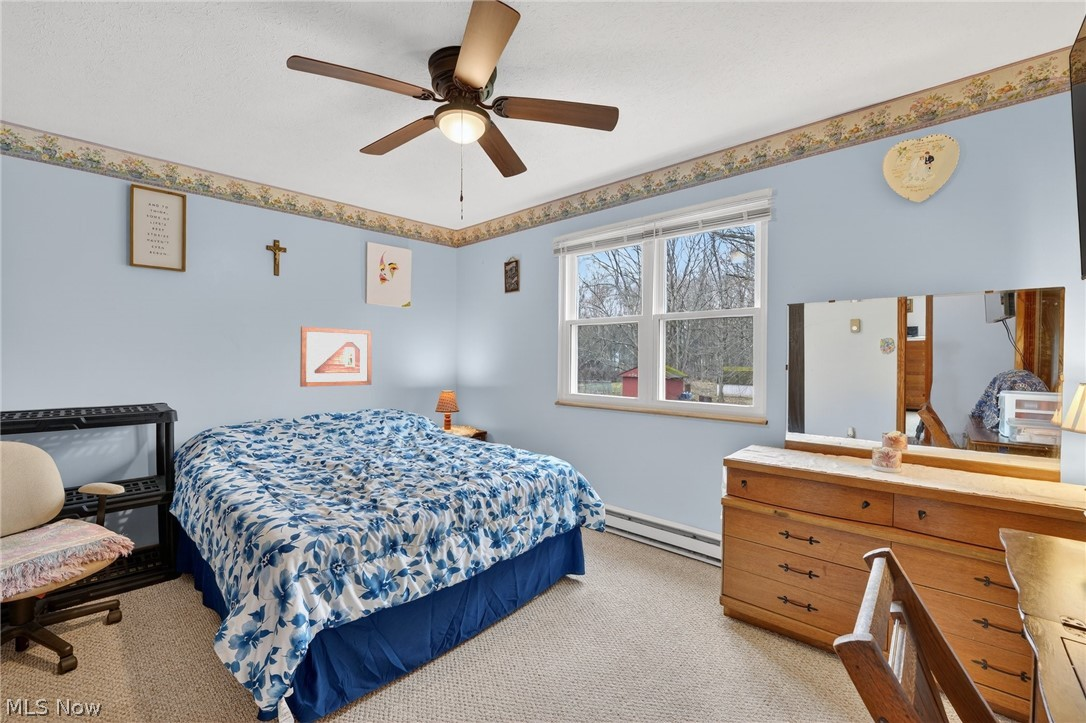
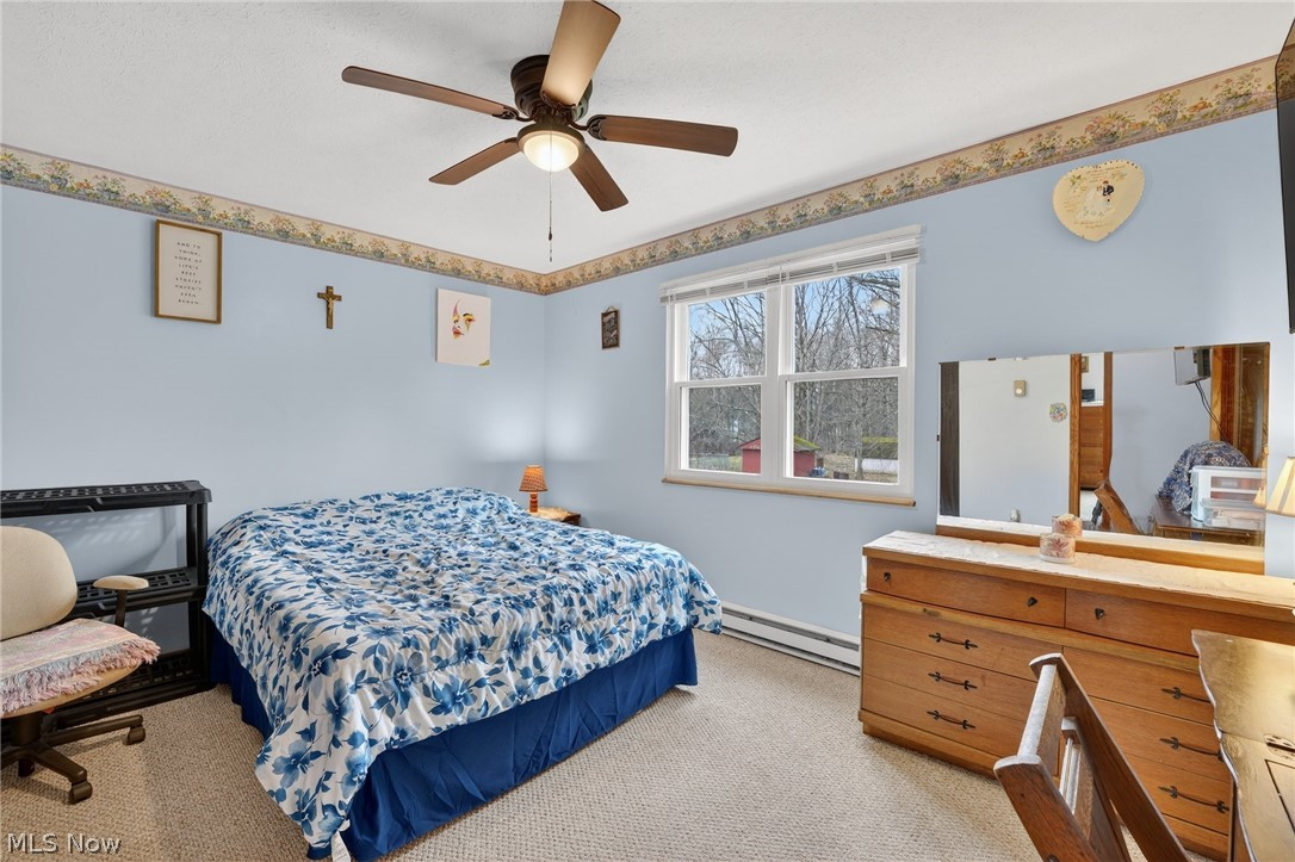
- picture frame (337, 357)
